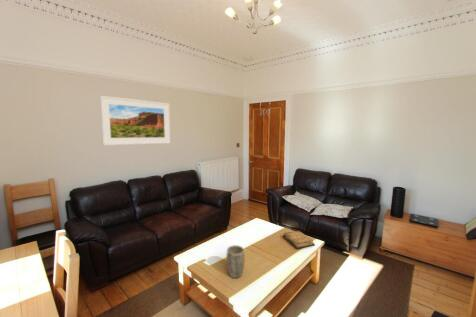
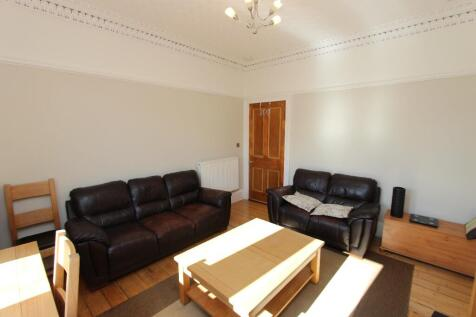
- diary (297, 239)
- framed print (139, 122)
- plant pot (235, 261)
